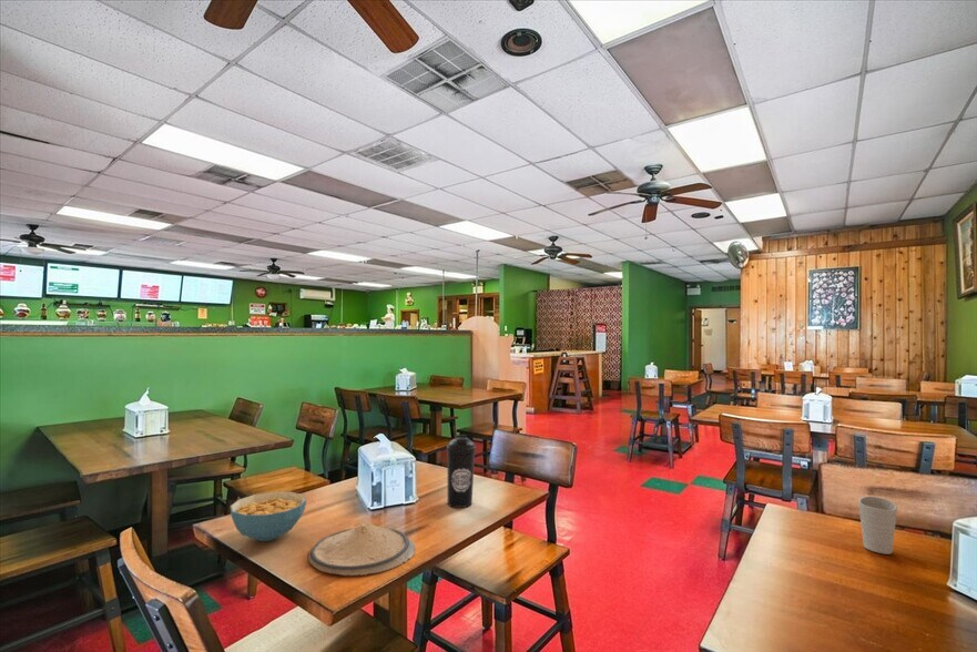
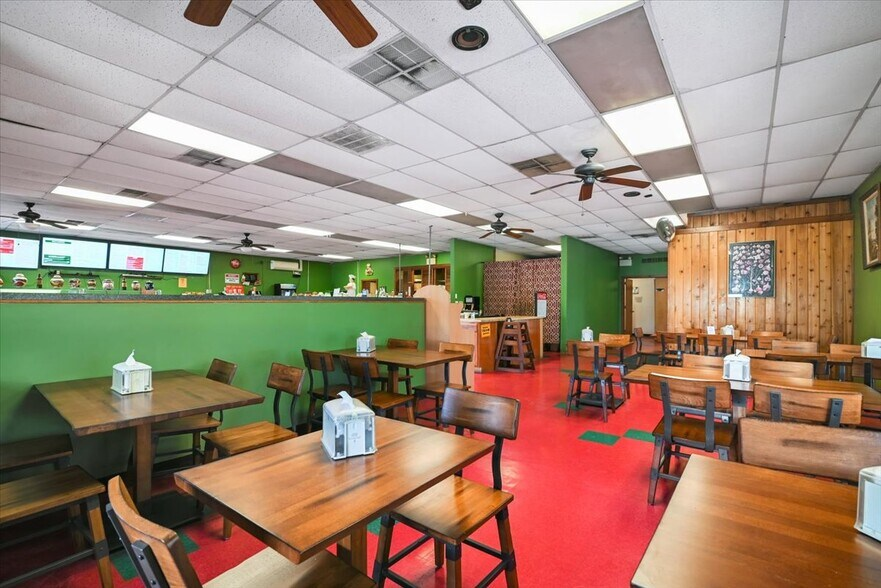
- cup (877, 524)
- cereal bowl (268, 519)
- plate (364, 537)
- water bottle (460, 469)
